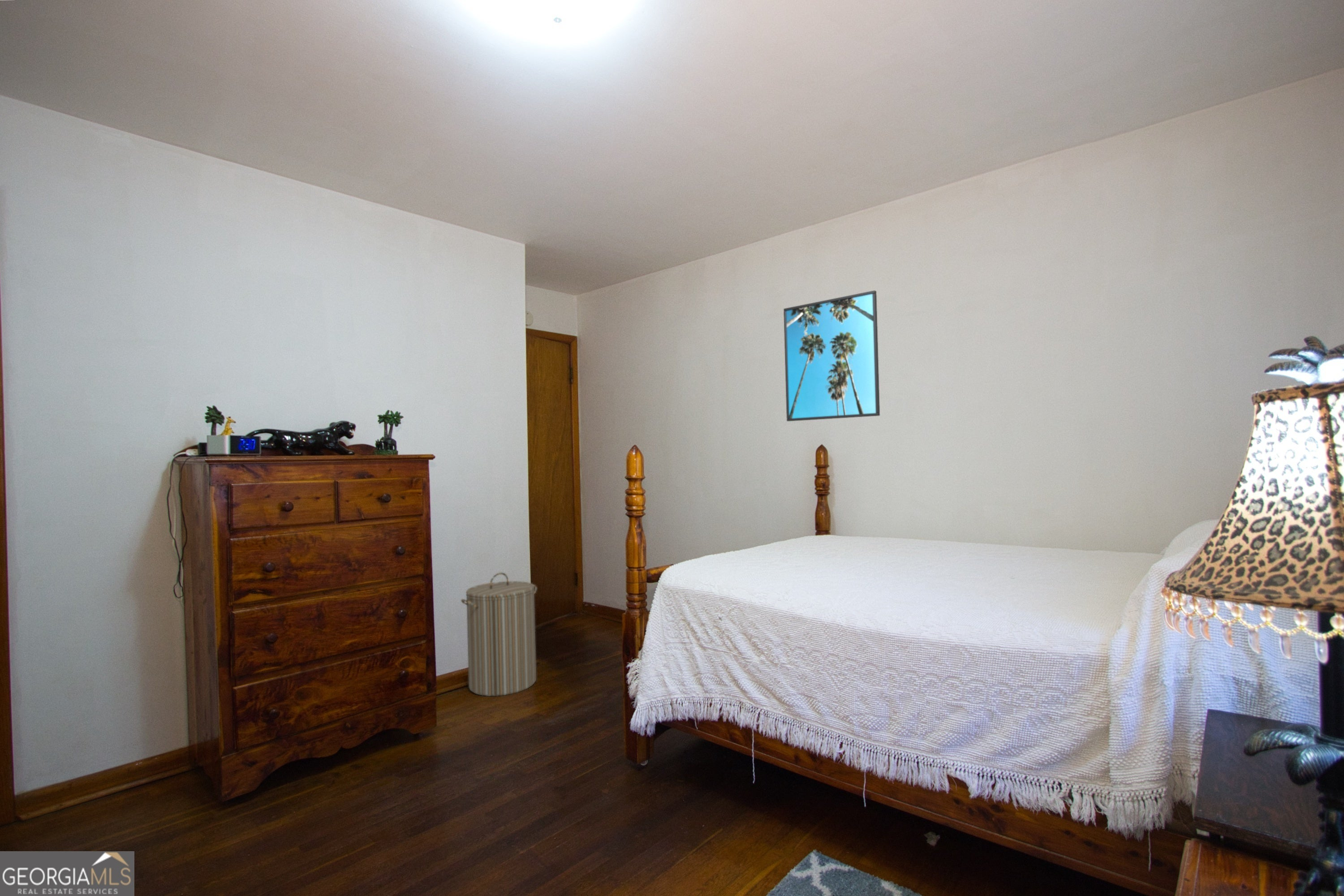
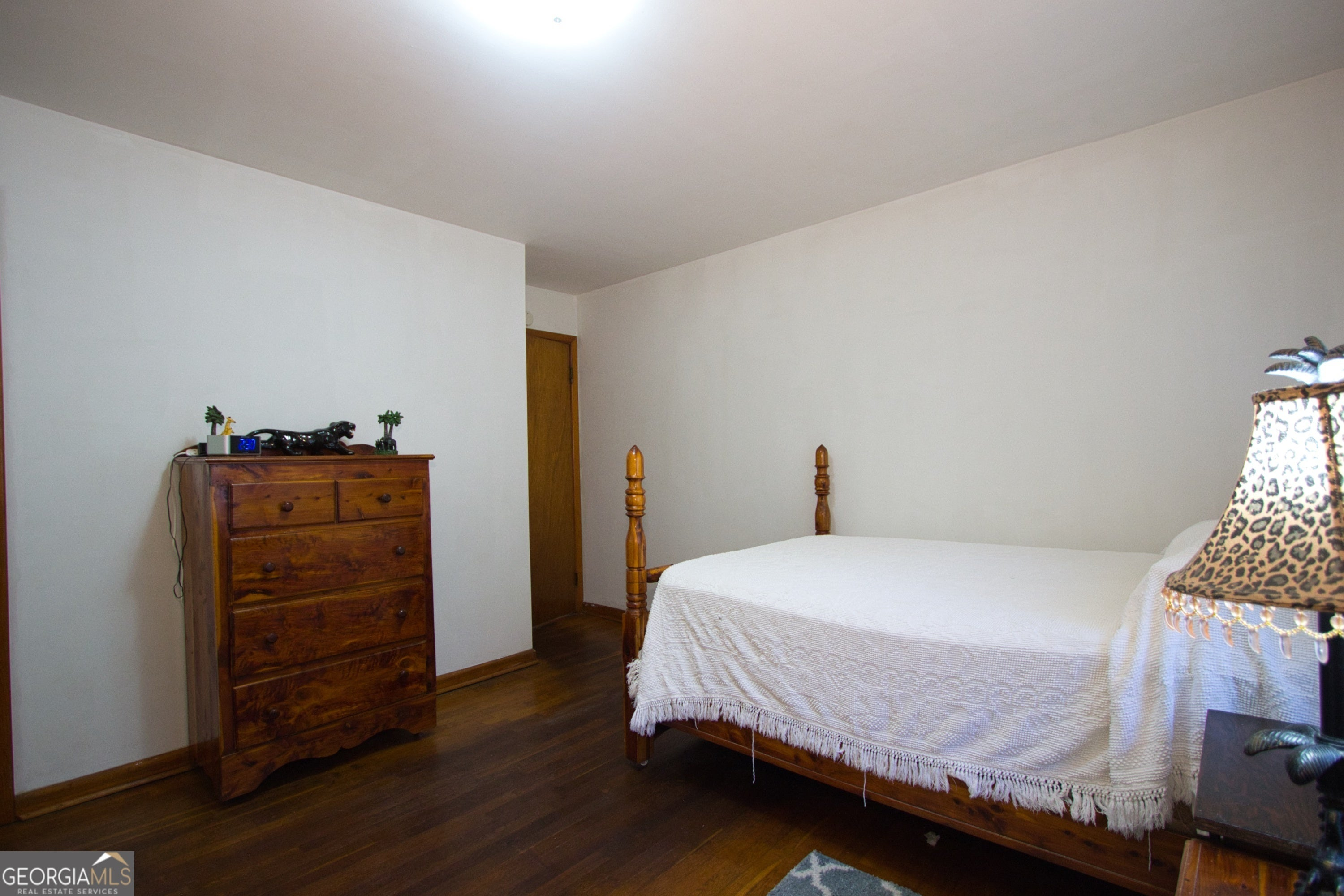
- laundry hamper (502, 628)
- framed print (829, 359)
